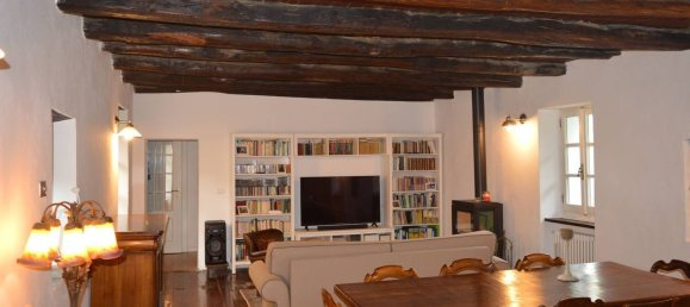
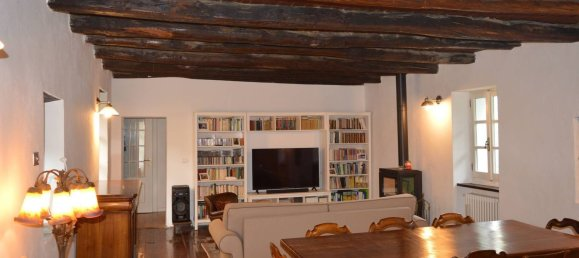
- candle holder (566, 253)
